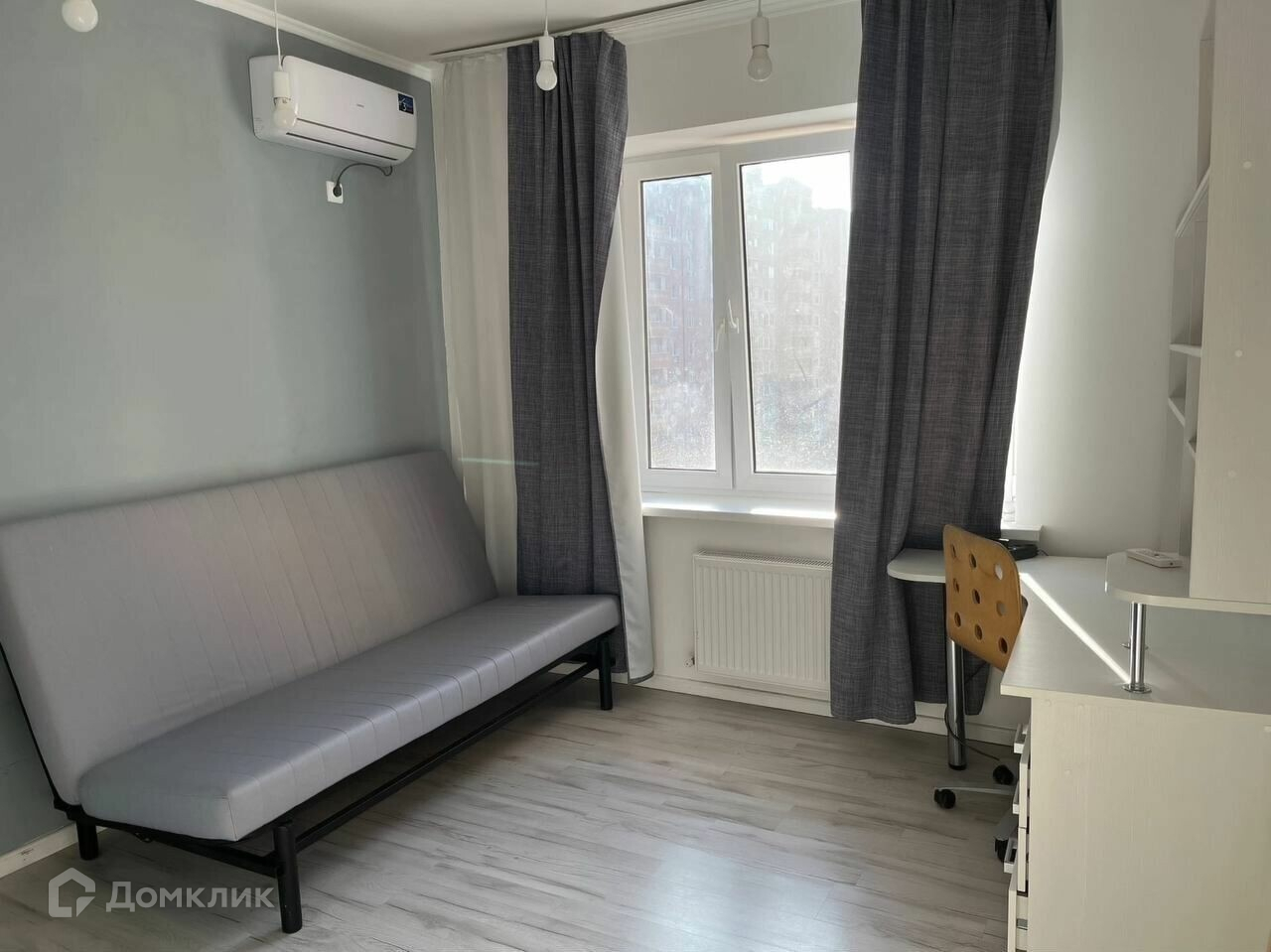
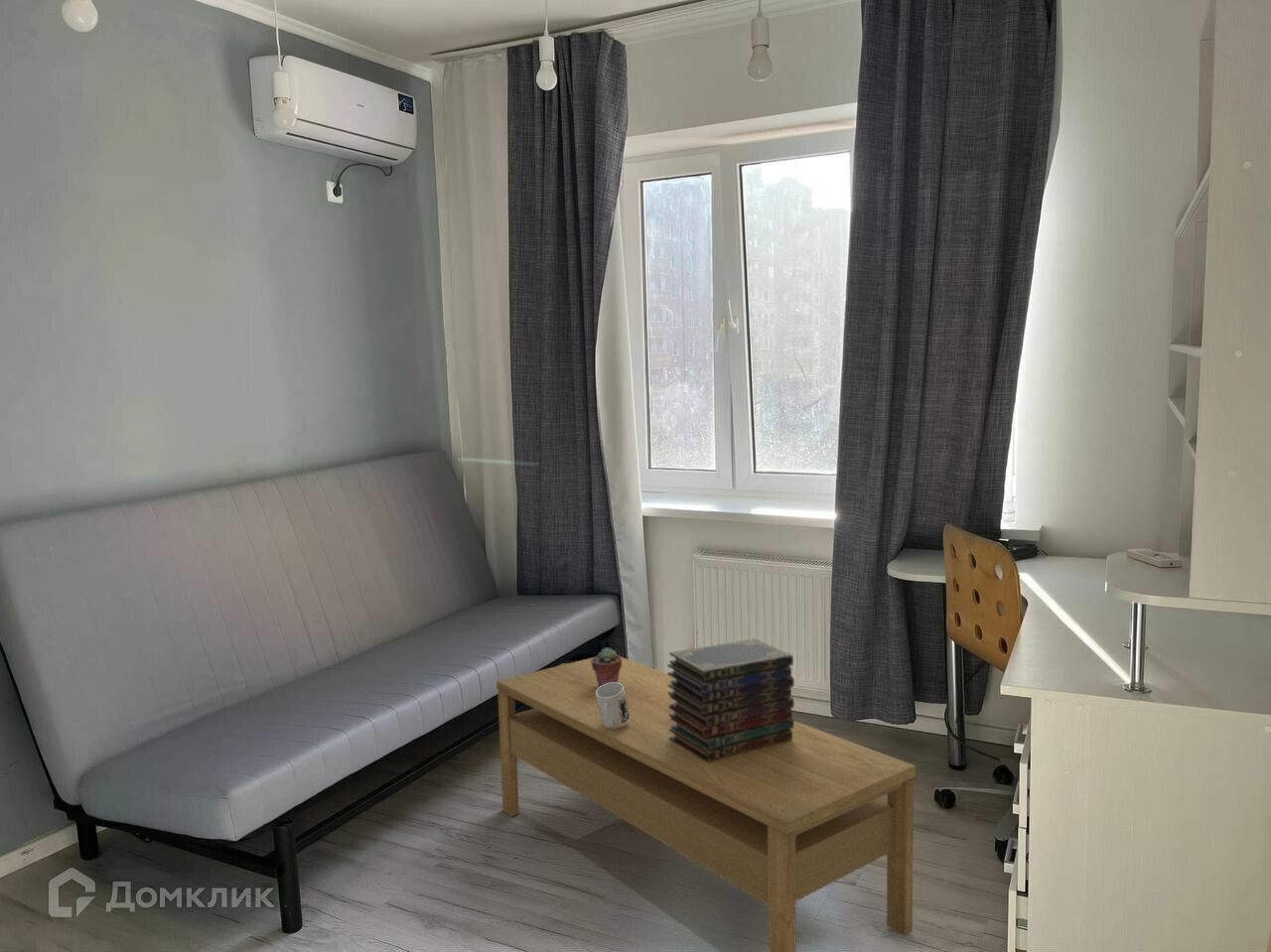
+ coffee table (679, 790)
+ mug (614, 706)
+ book stack (730, 695)
+ potted succulent (607, 666)
